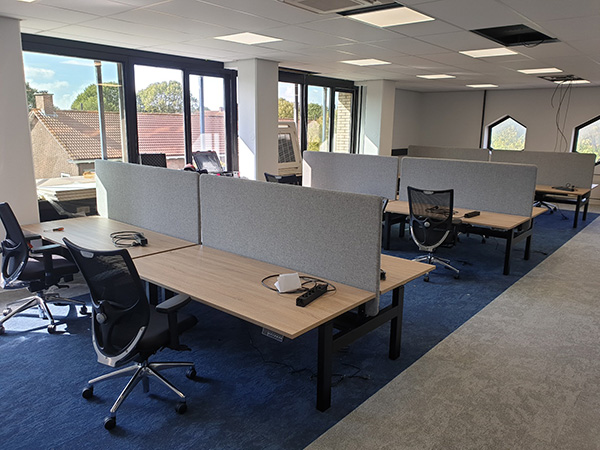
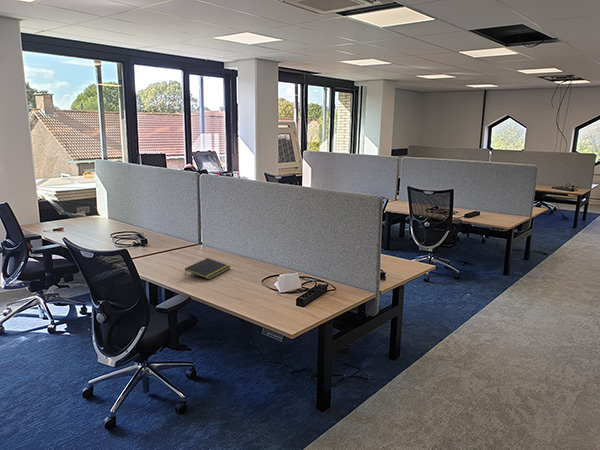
+ notepad (208, 268)
